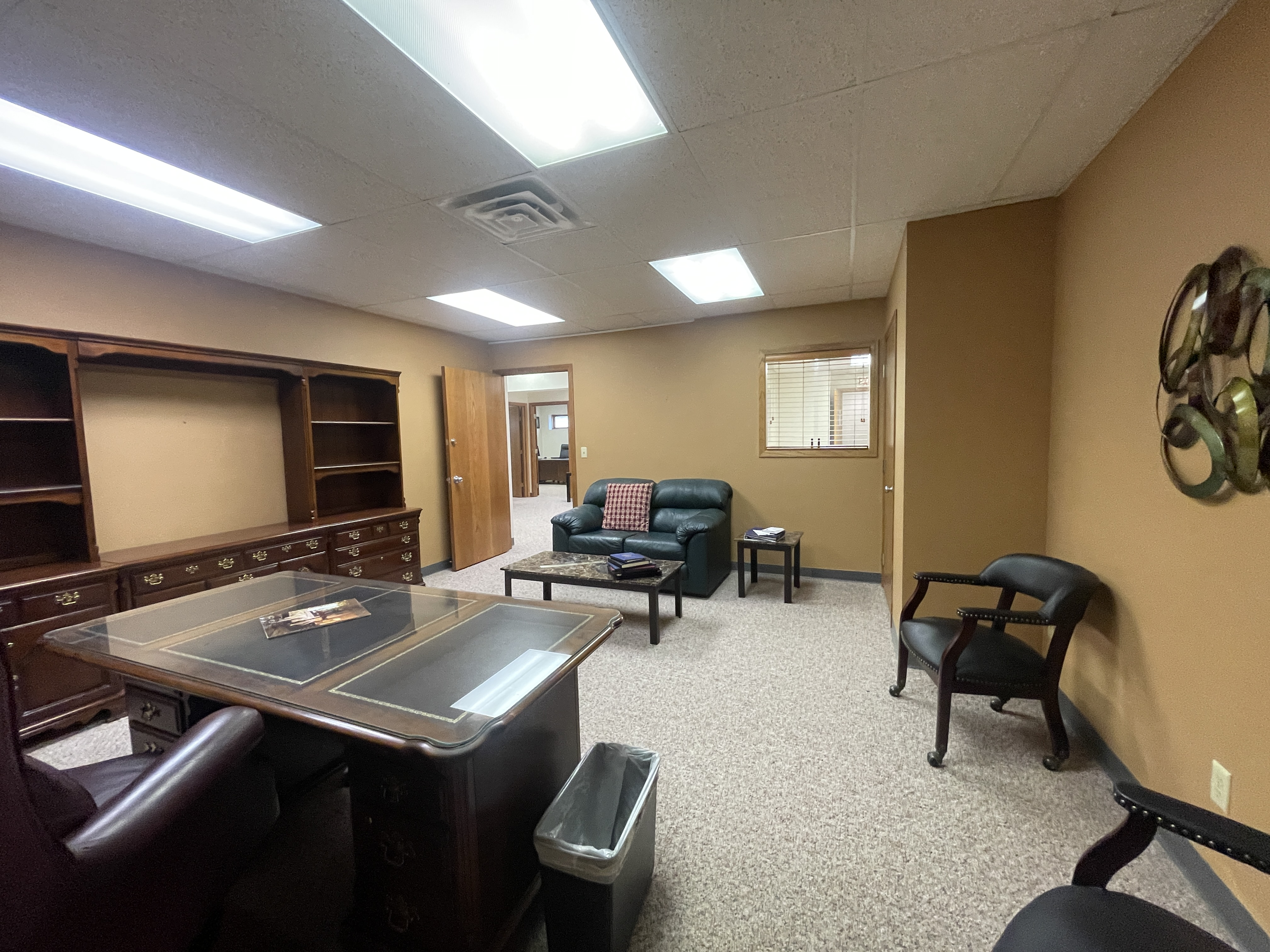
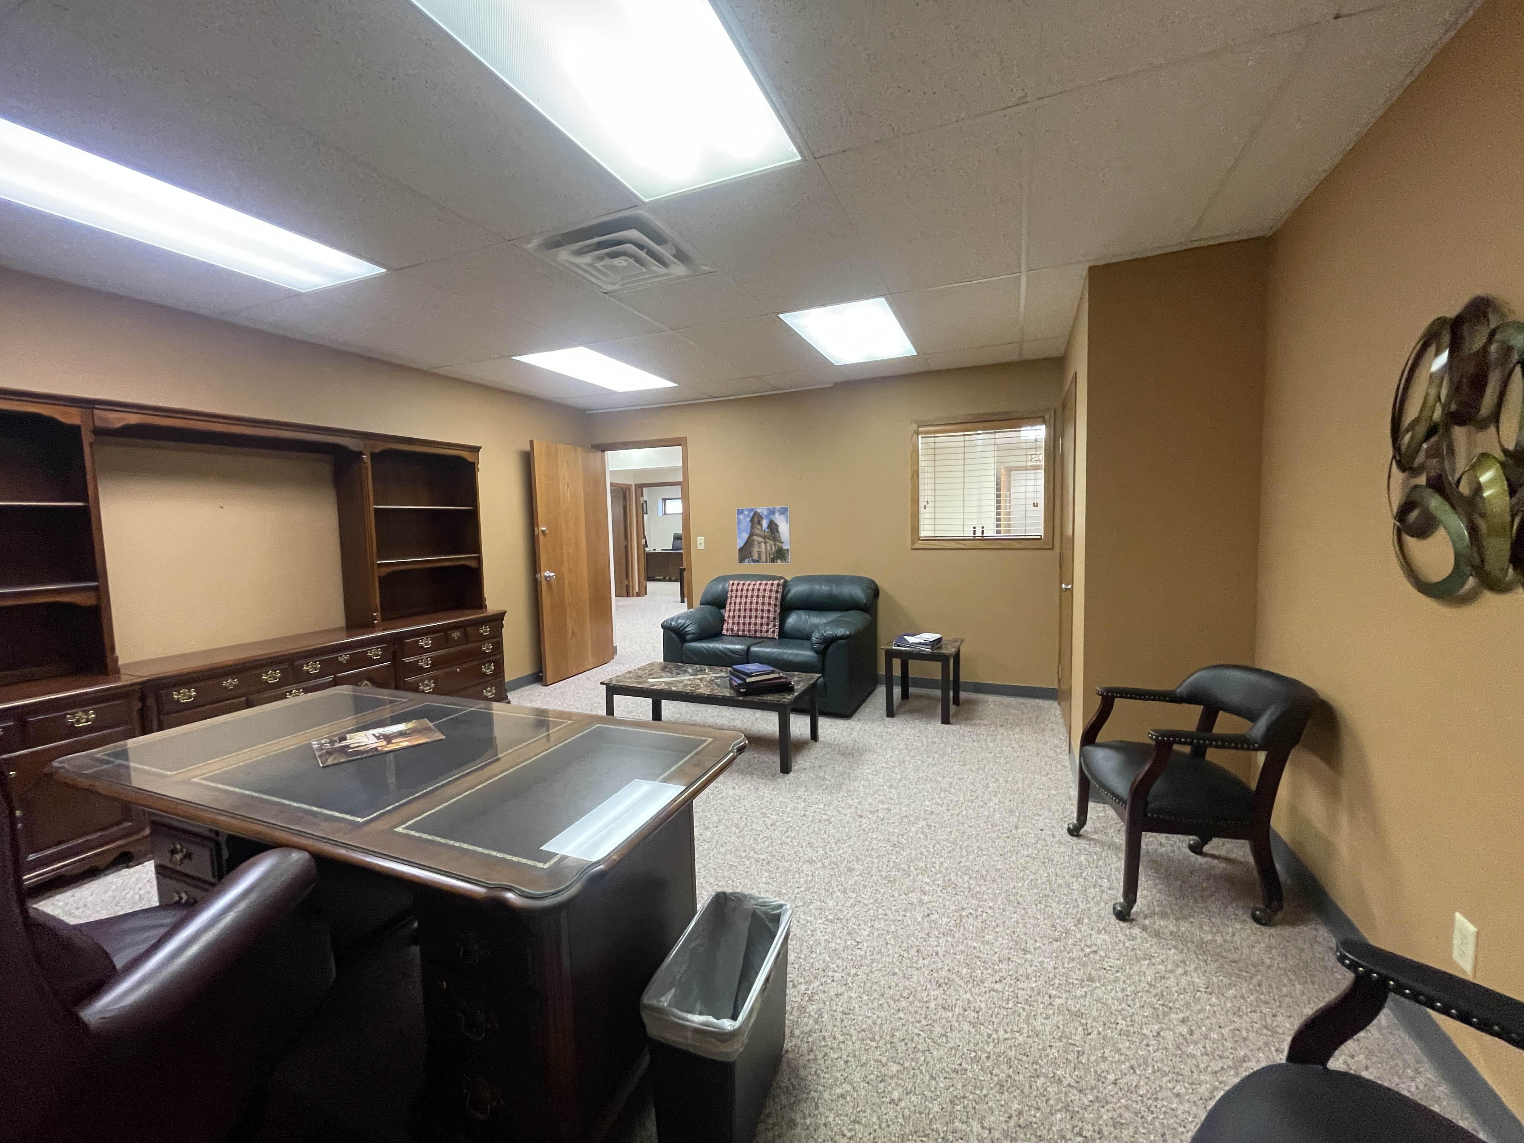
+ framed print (763, 535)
